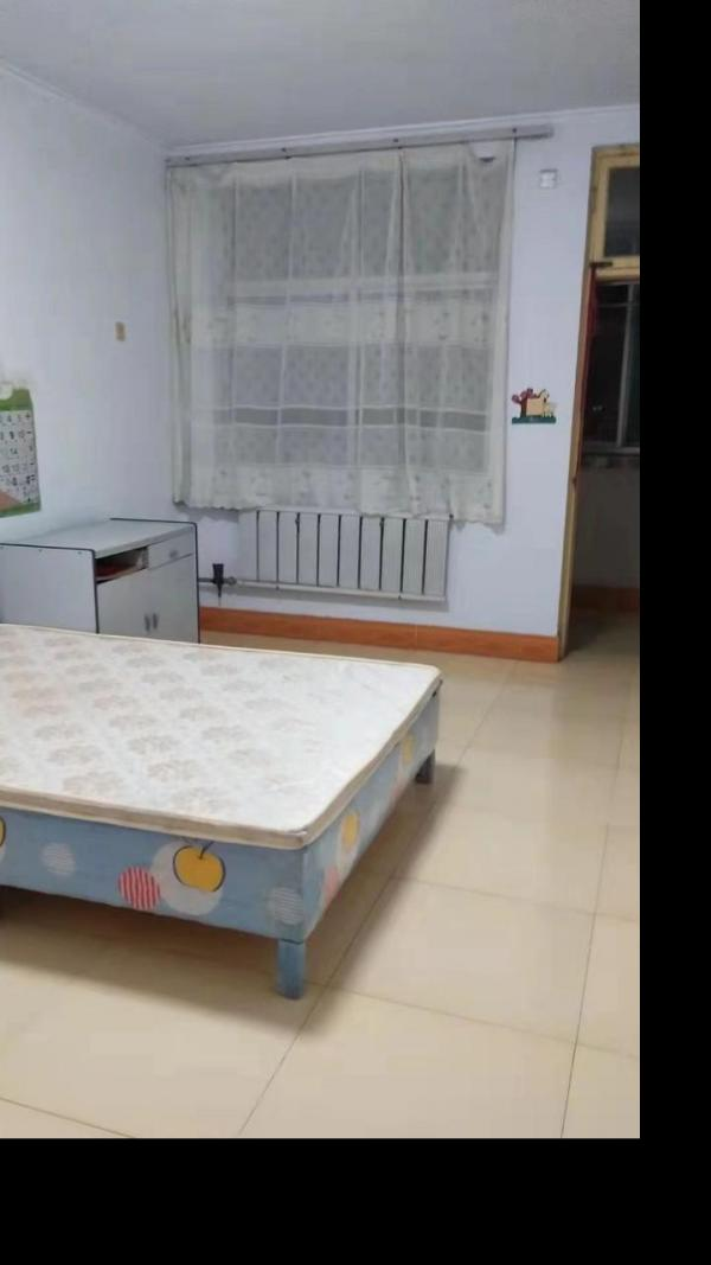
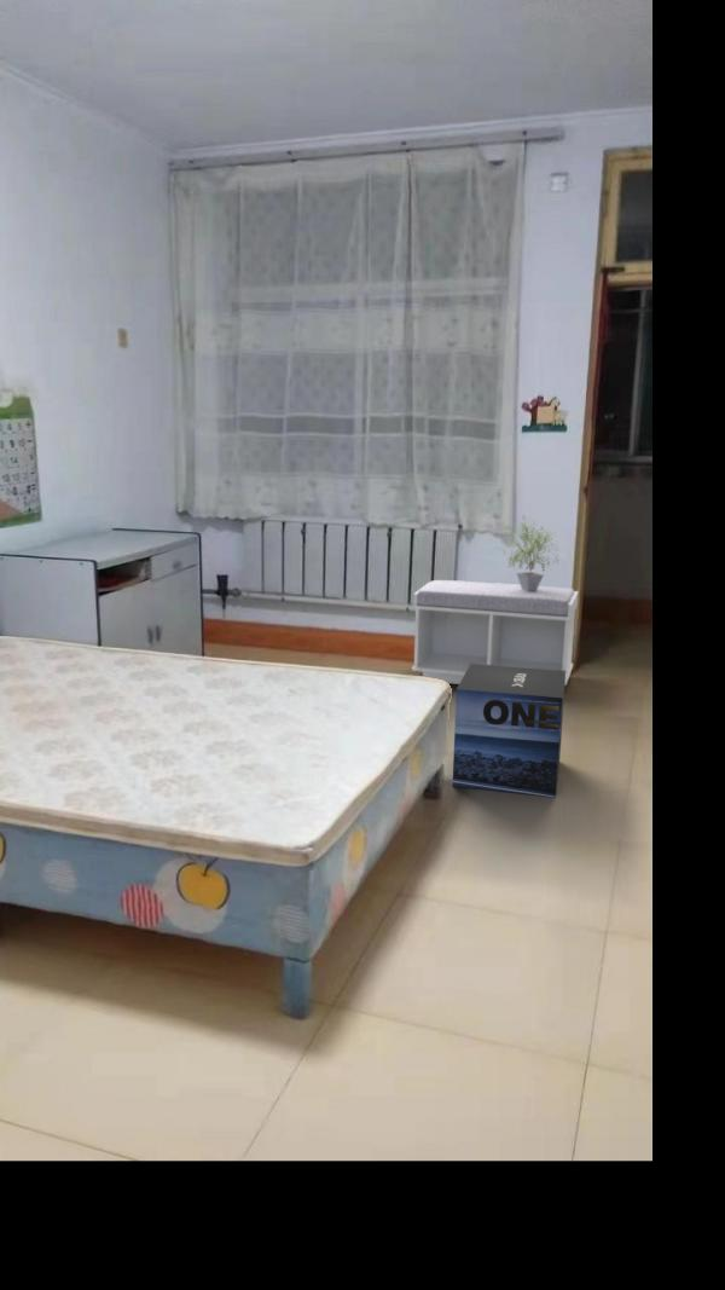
+ bench (494, 634)
+ cardboard box (510, 727)
+ potted plant (530, 553)
